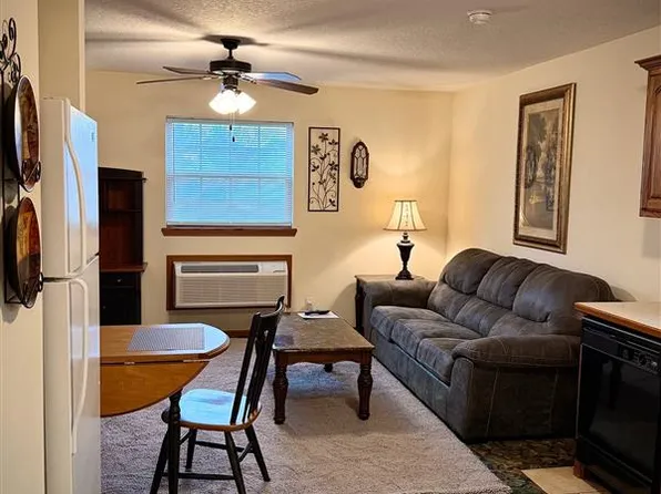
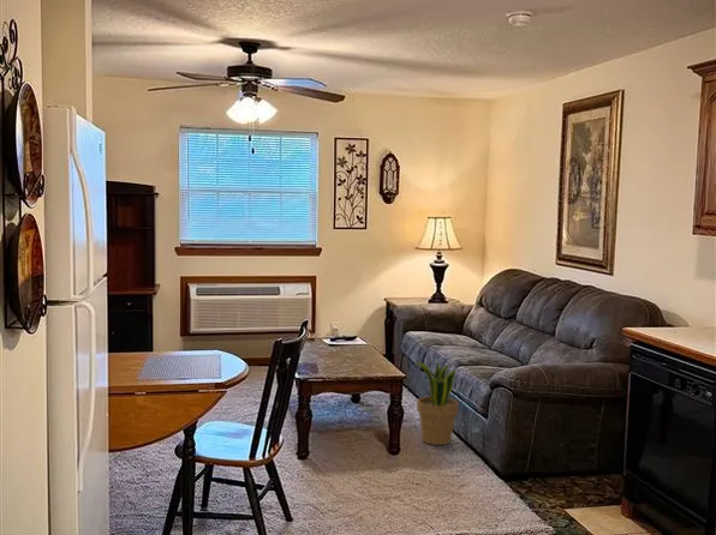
+ potted plant (435, 401)
